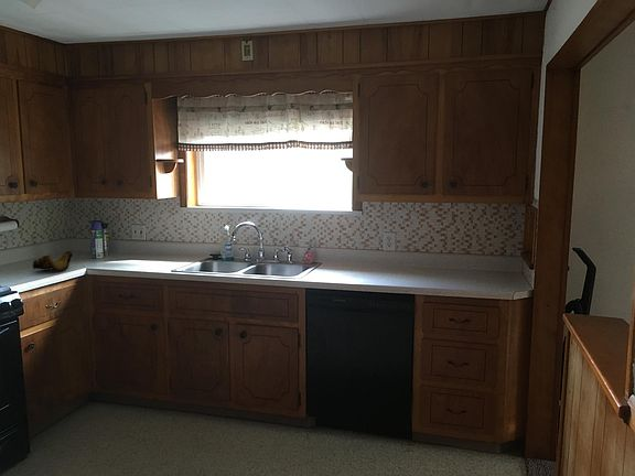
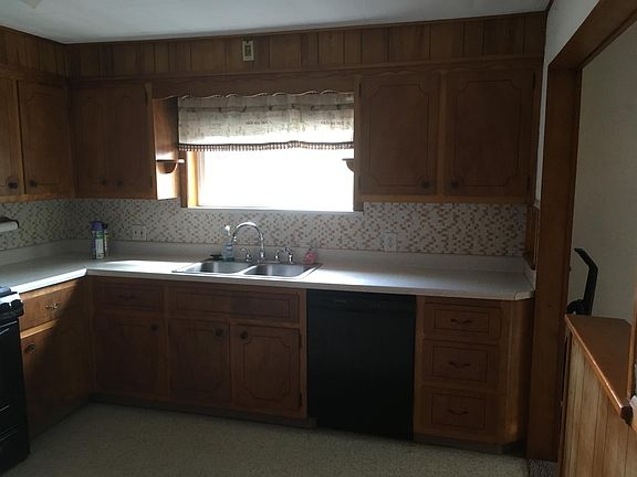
- banana bunch (49, 261)
